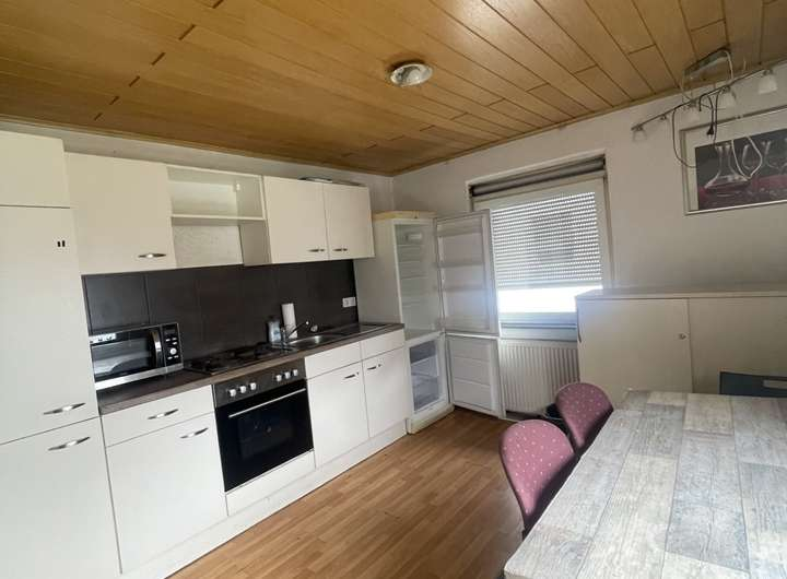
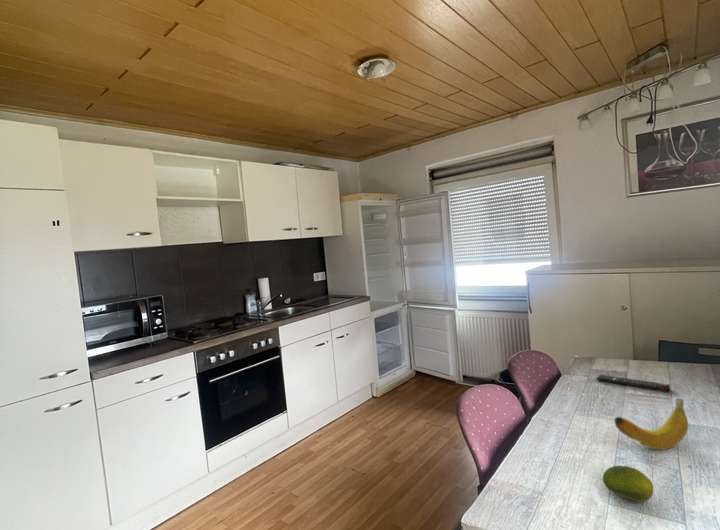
+ remote control (632, 382)
+ fruit (627, 482)
+ fruit (651, 430)
